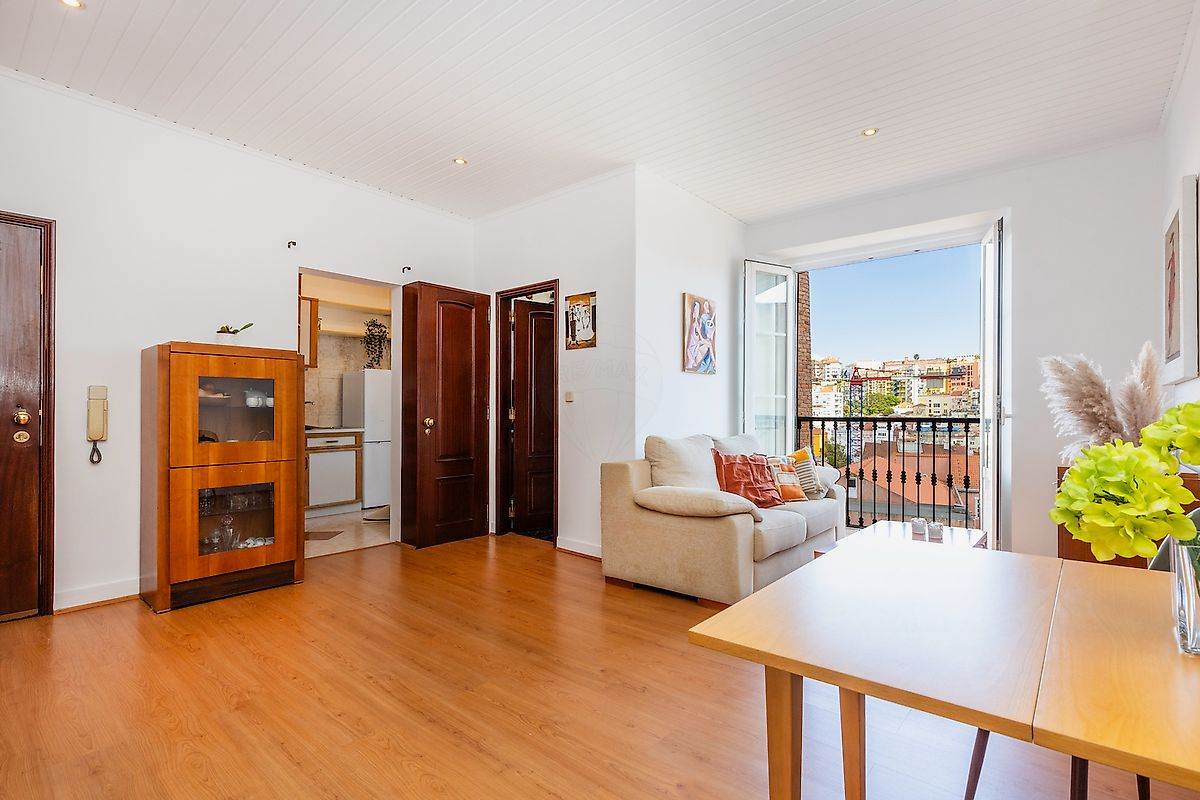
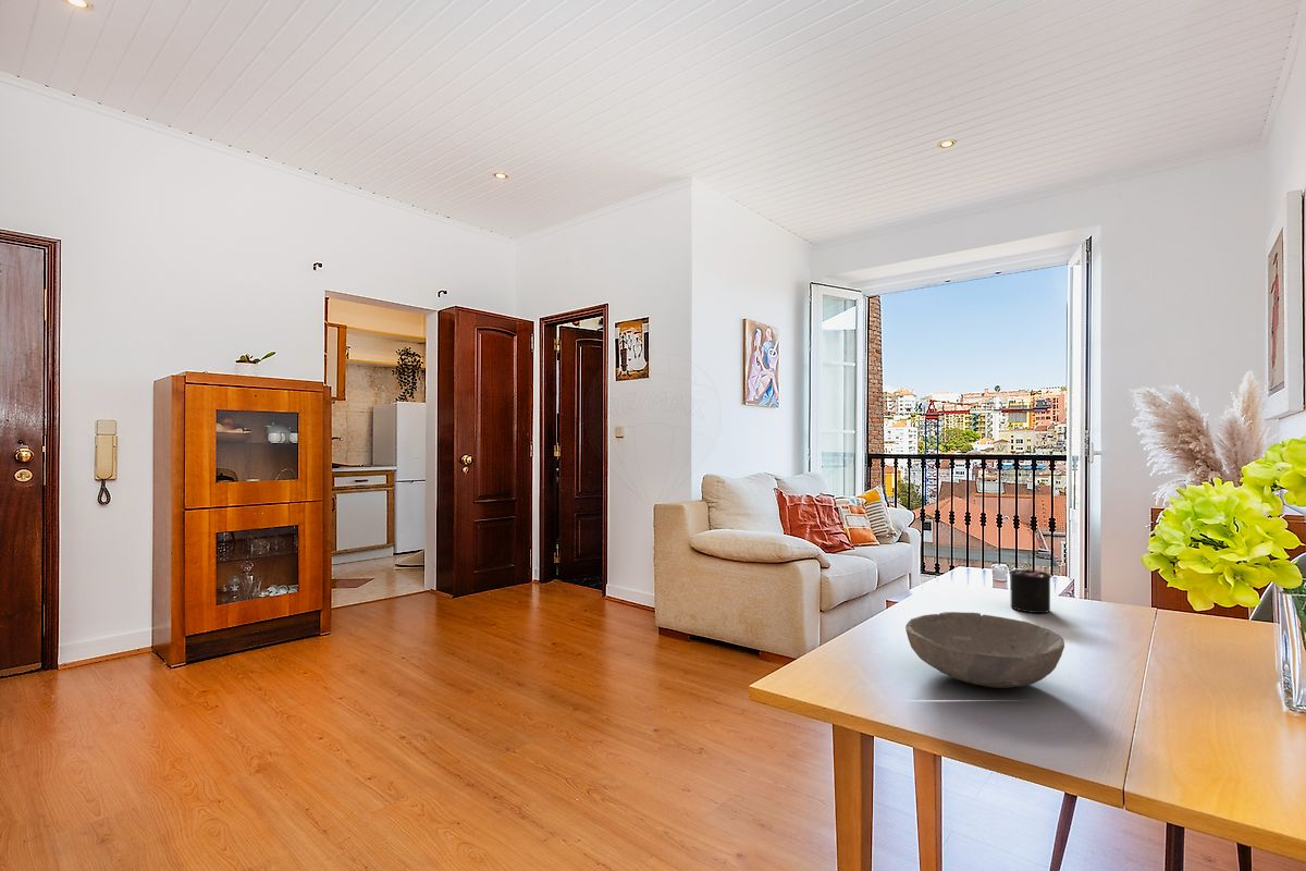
+ bowl (981, 653)
+ candle (1030, 582)
